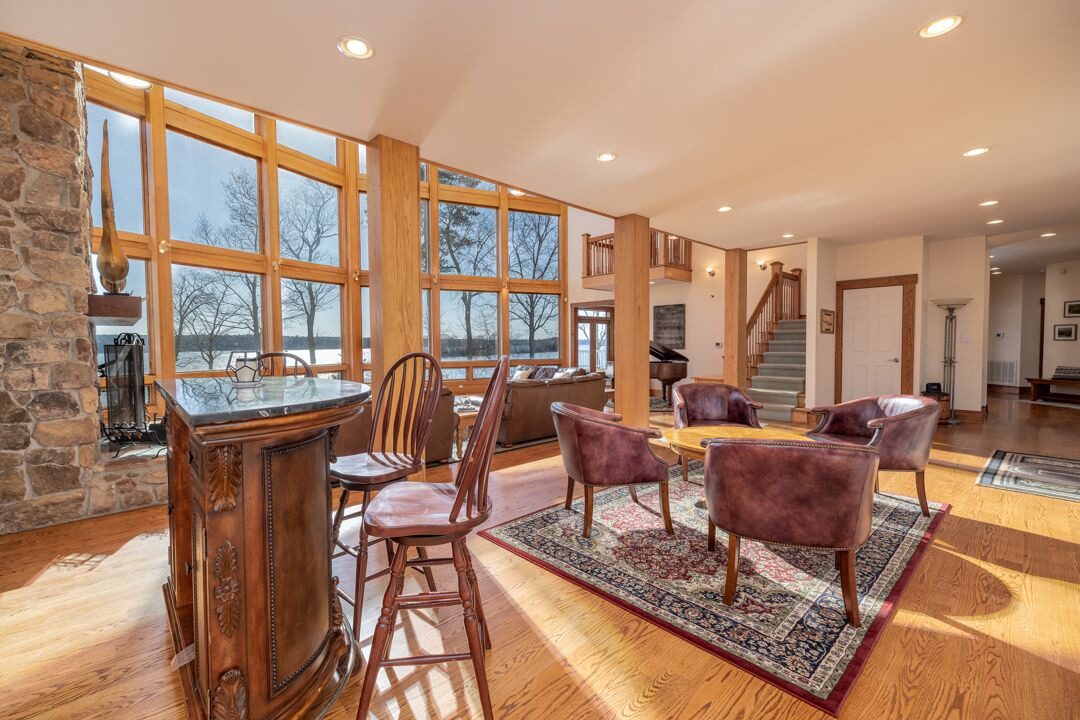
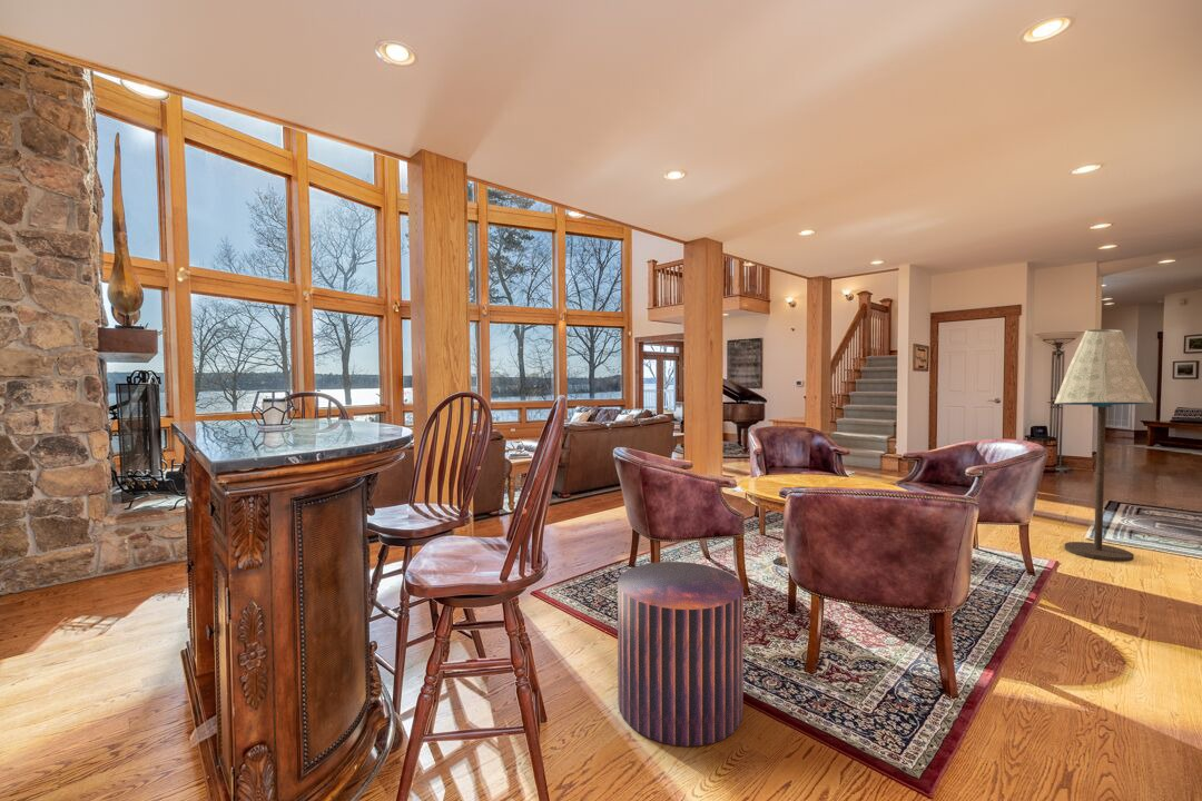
+ stool (679, 643)
+ floor lamp (1101, 441)
